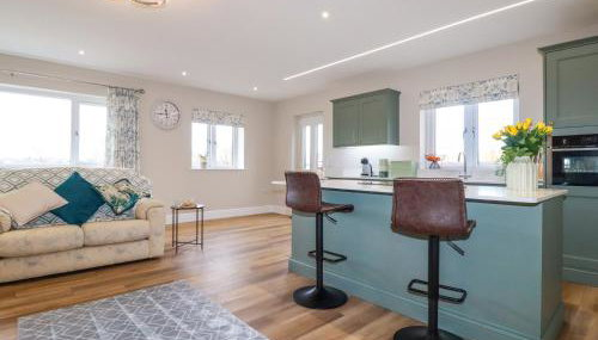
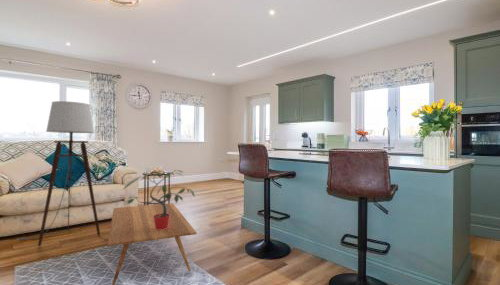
+ coffee table (148, 235)
+ potted plant (159, 199)
+ floor lamp (56, 170)
